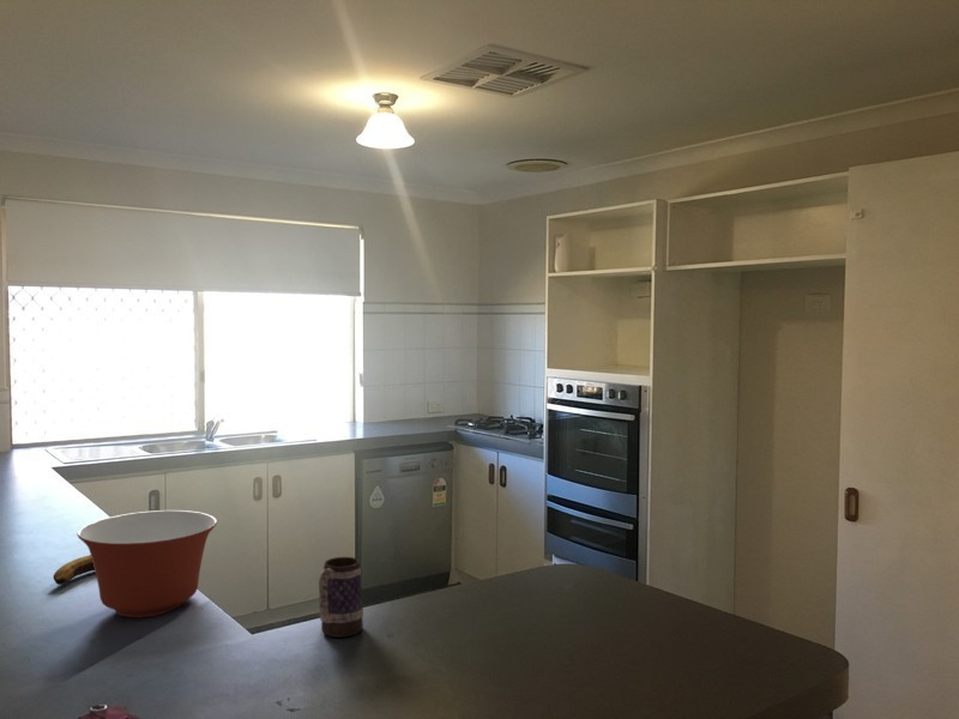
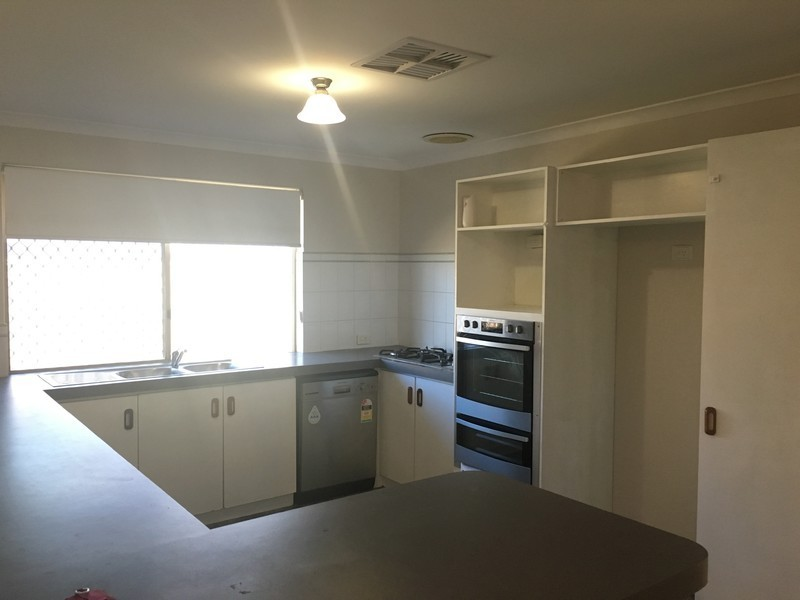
- banana (94, 567)
- mixing bowl (150, 566)
- mug (337, 598)
